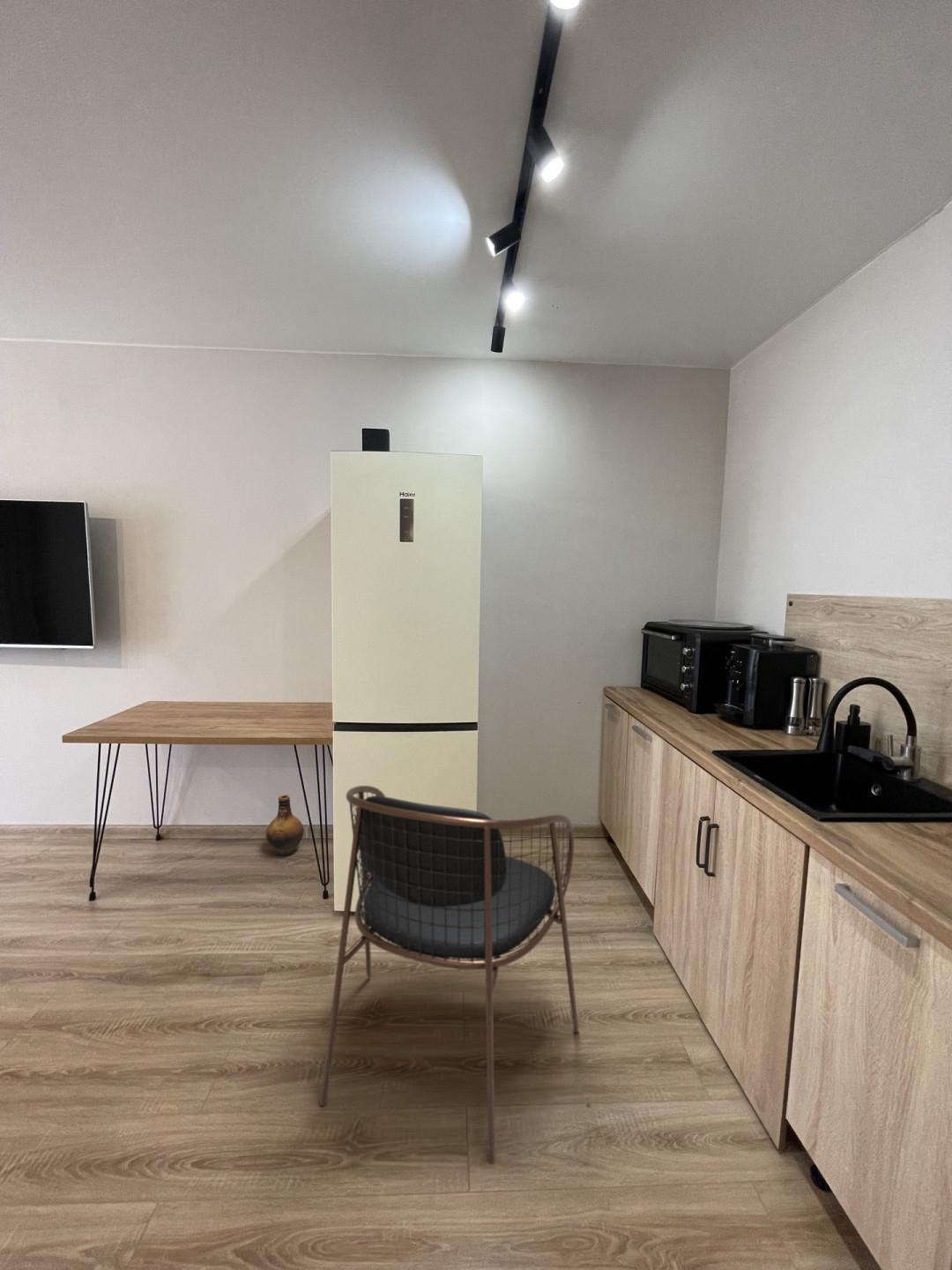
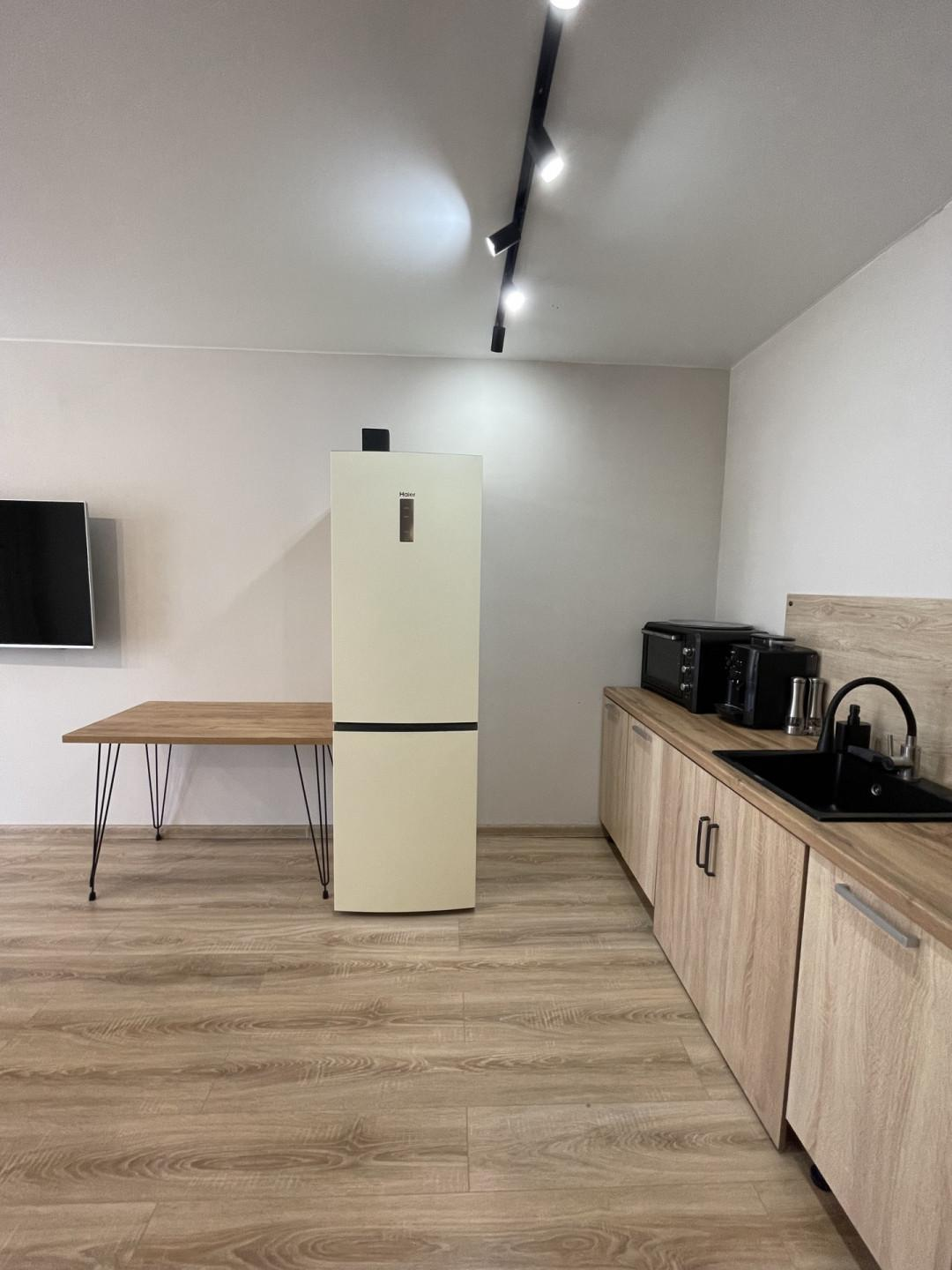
- ceramic jug (285, 824)
- dining chair (449, 913)
